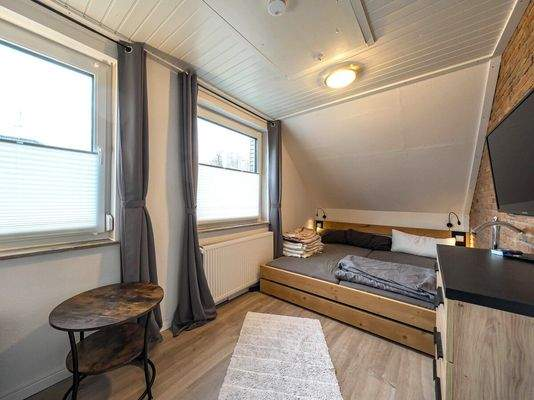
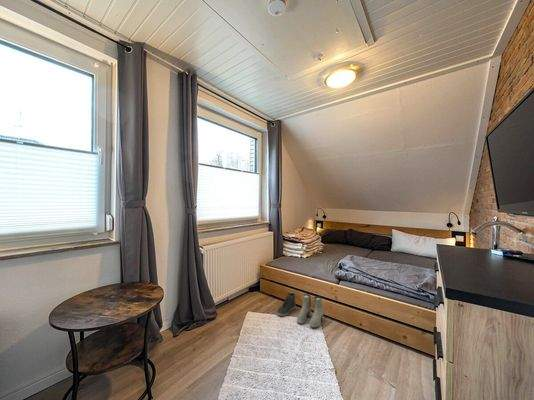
+ boots (310, 309)
+ sneaker (286, 303)
